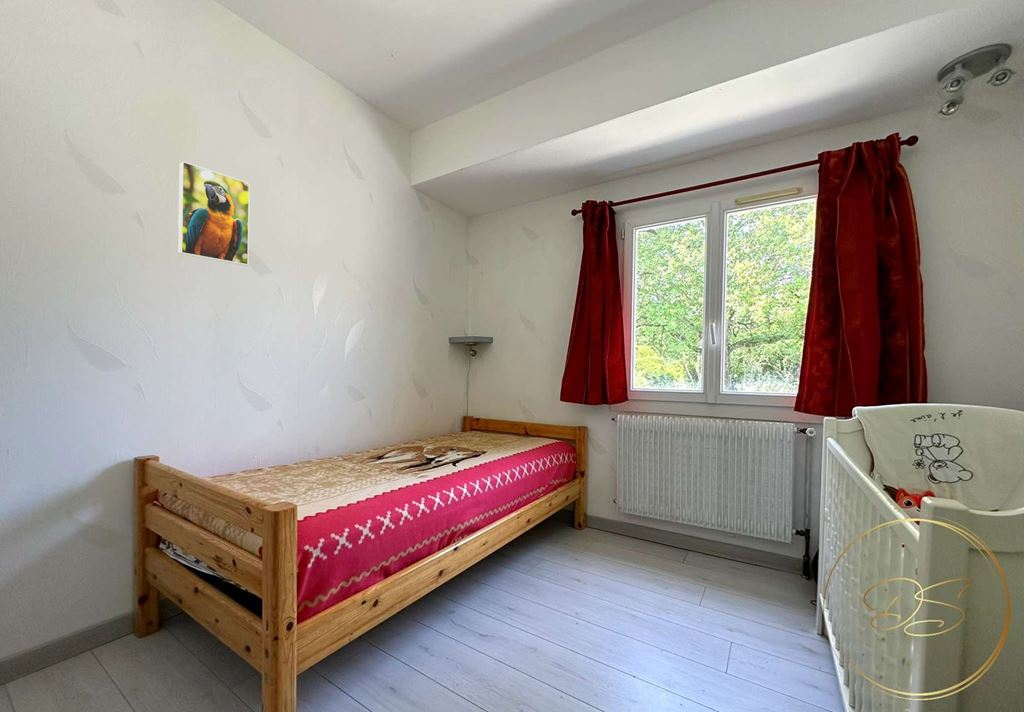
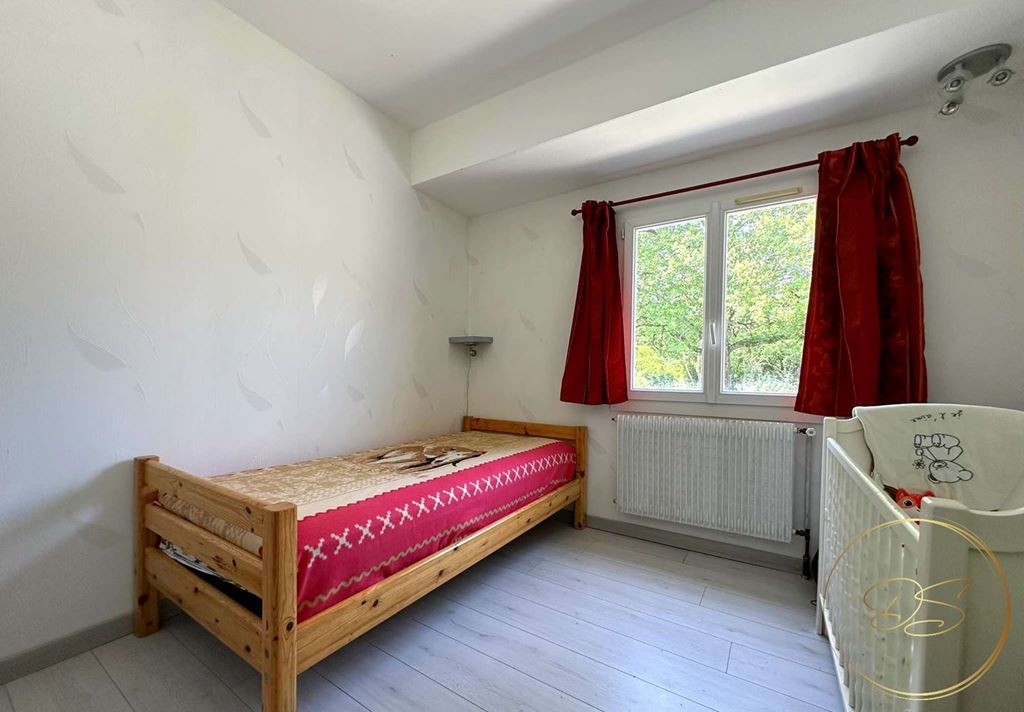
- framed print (215, 216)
